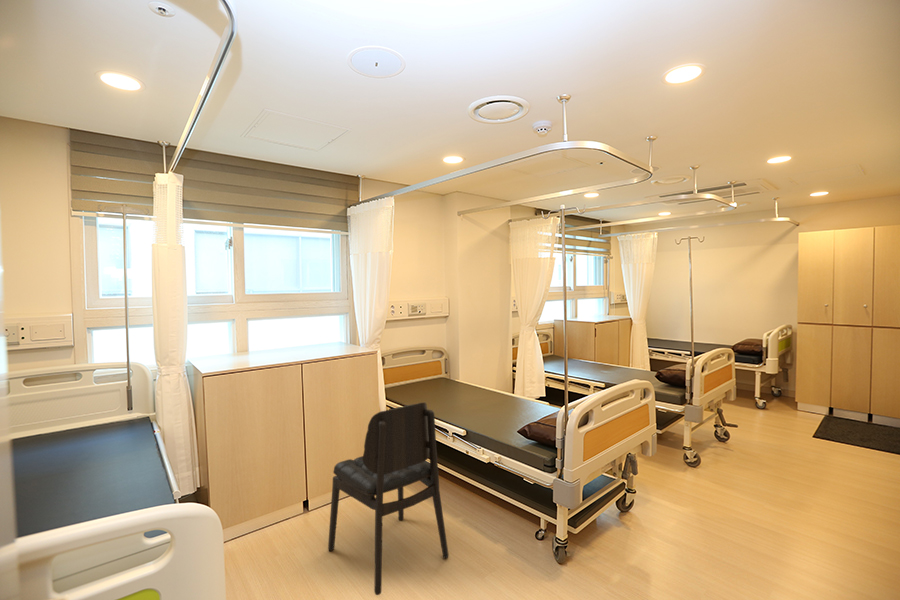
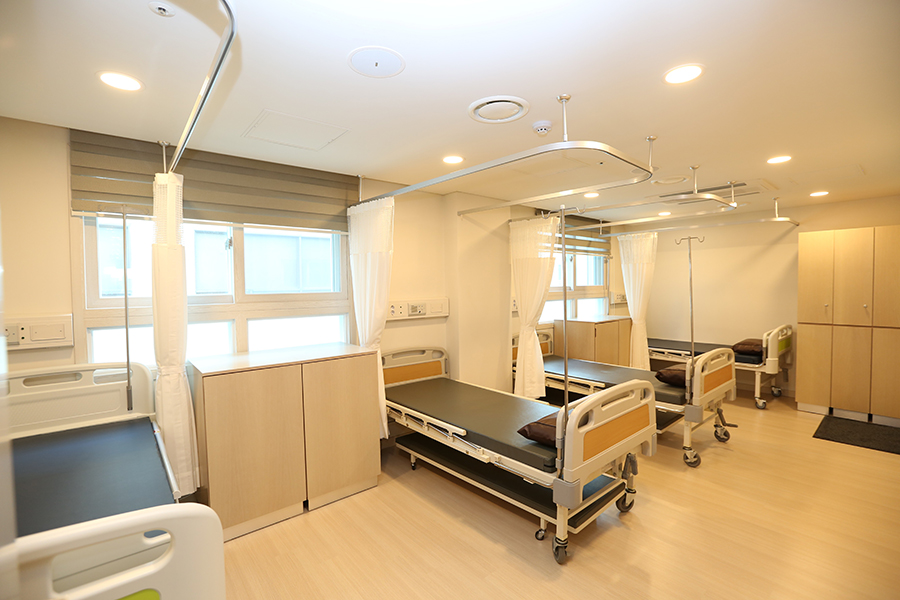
- chair (388, 477)
